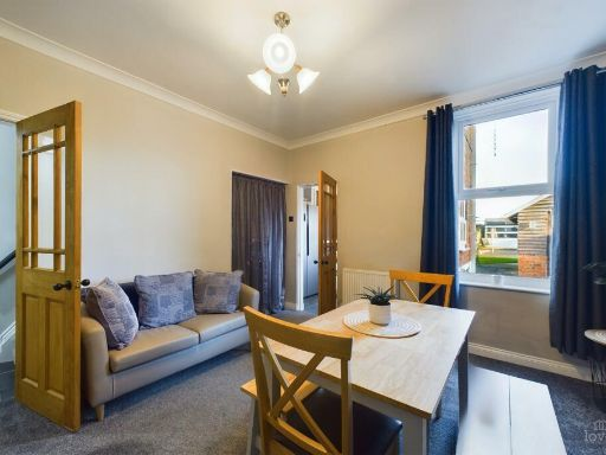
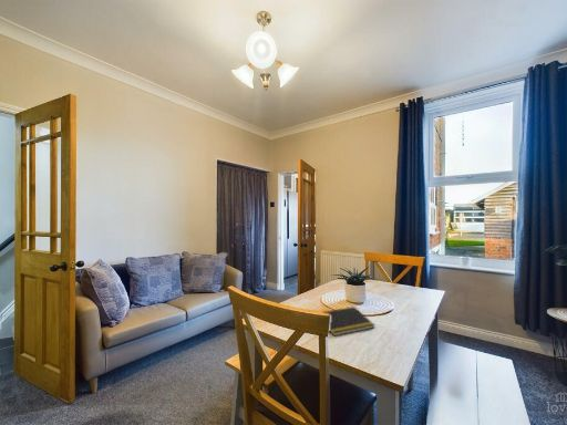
+ notepad (344, 320)
